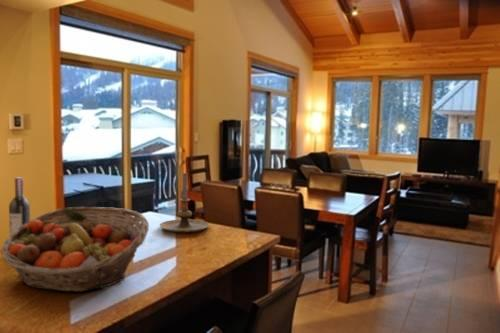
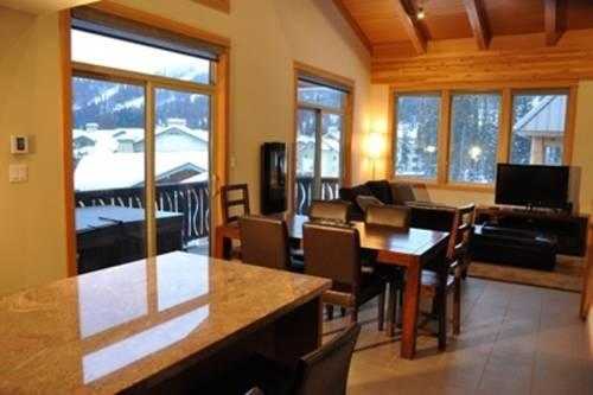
- wine bottle (19, 214)
- fruit basket (78, 245)
- candle holder (184, 200)
